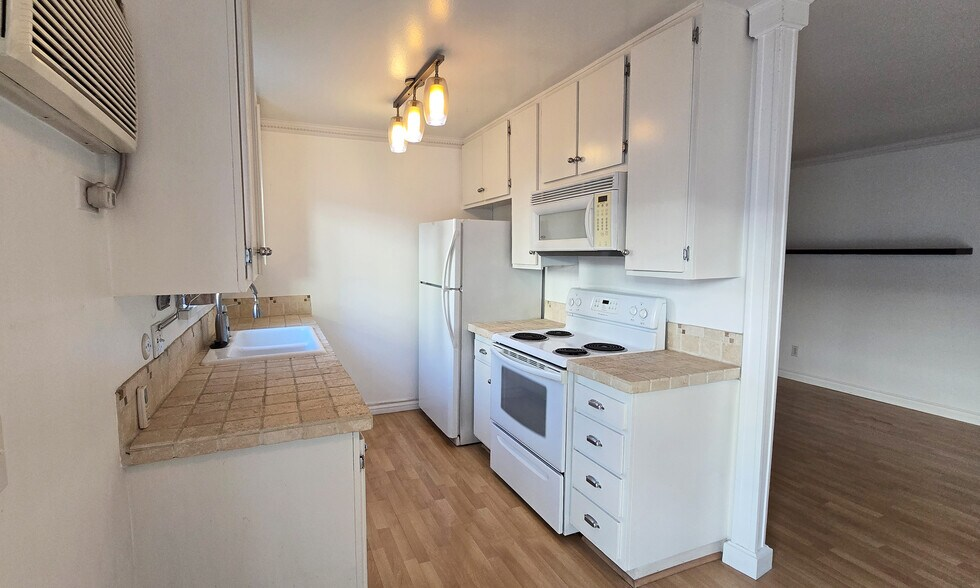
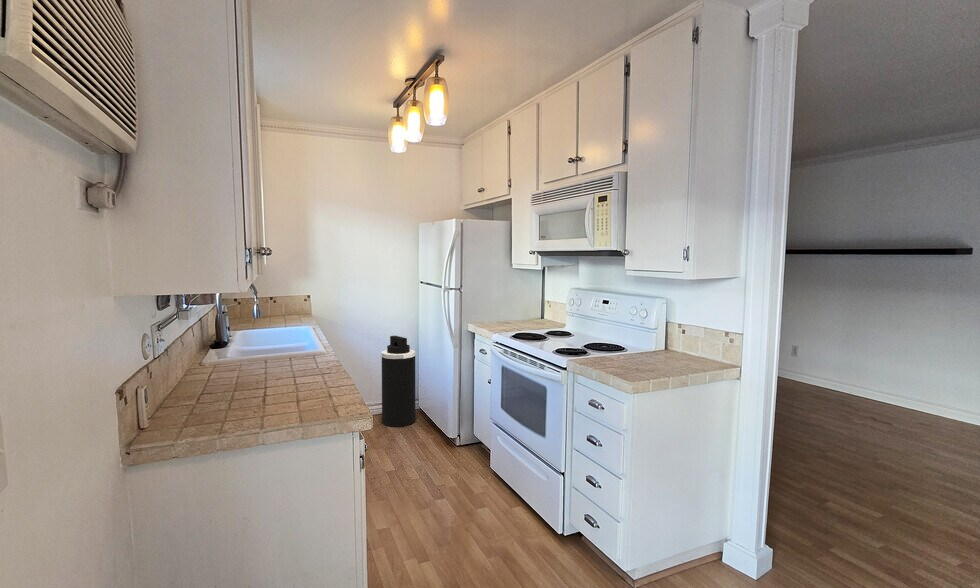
+ trash can (398, 379)
